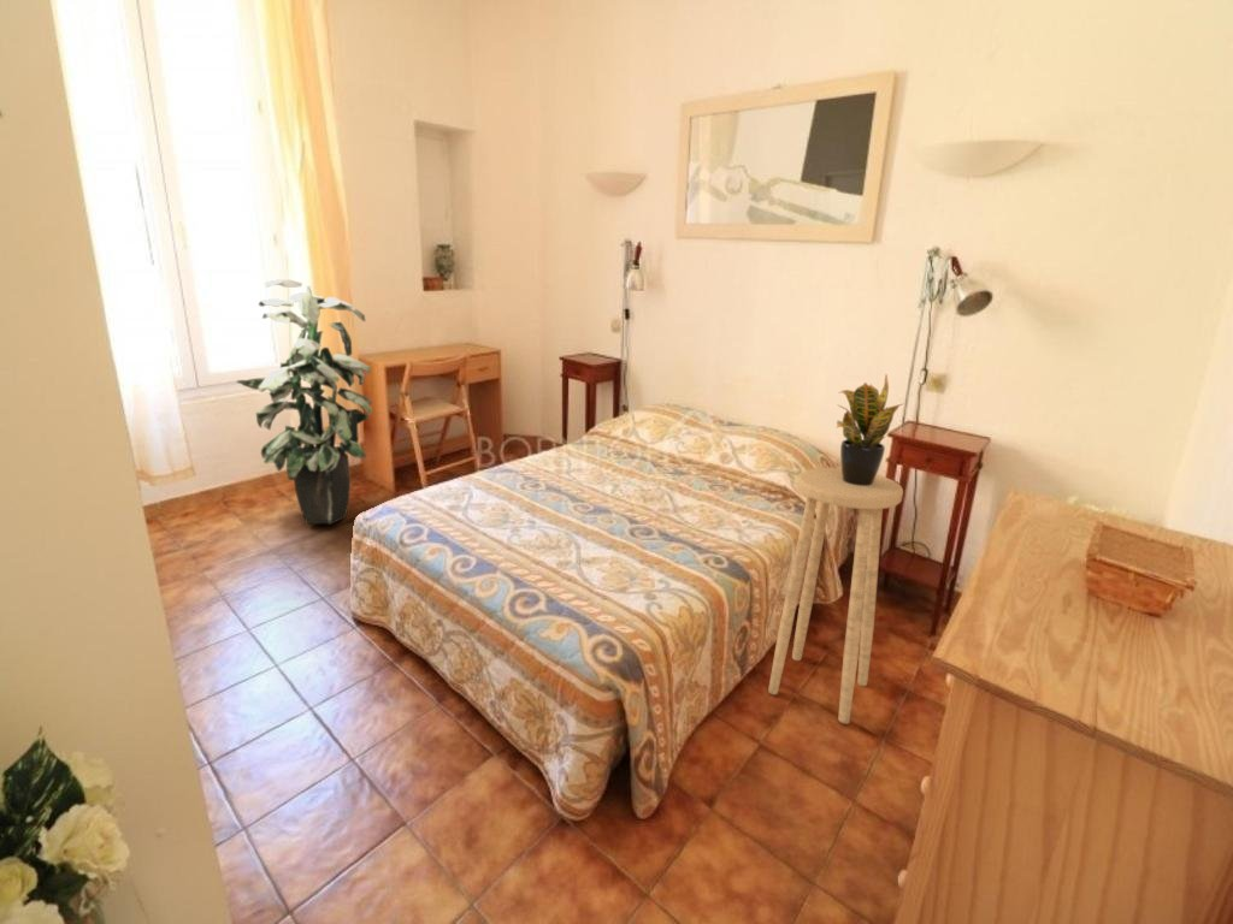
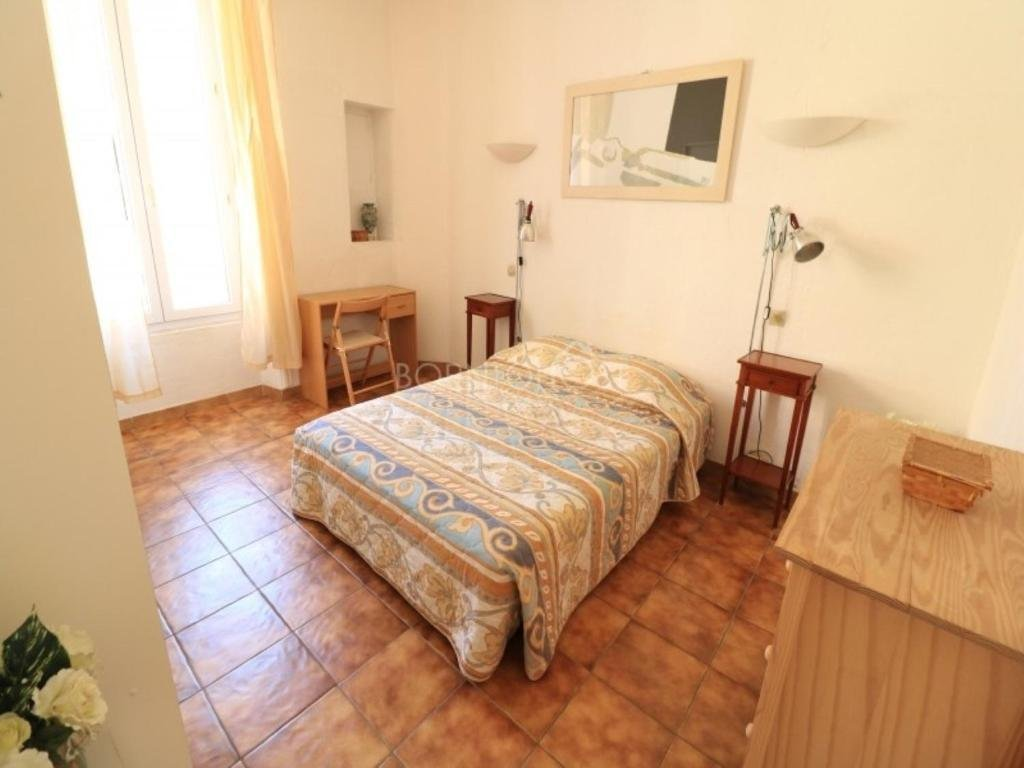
- potted plant (862, 425)
- stool (850, 590)
- indoor plant (309, 404)
